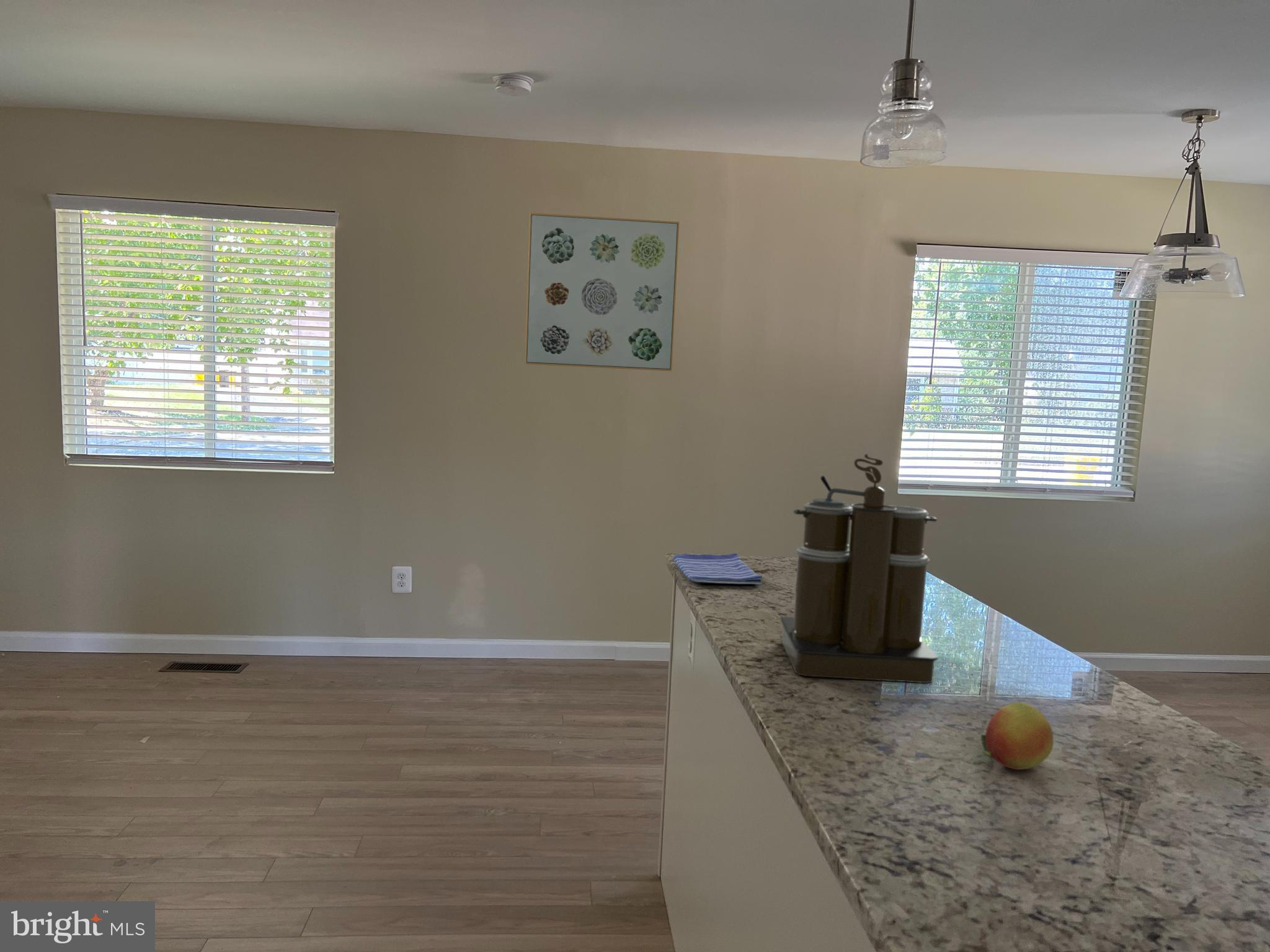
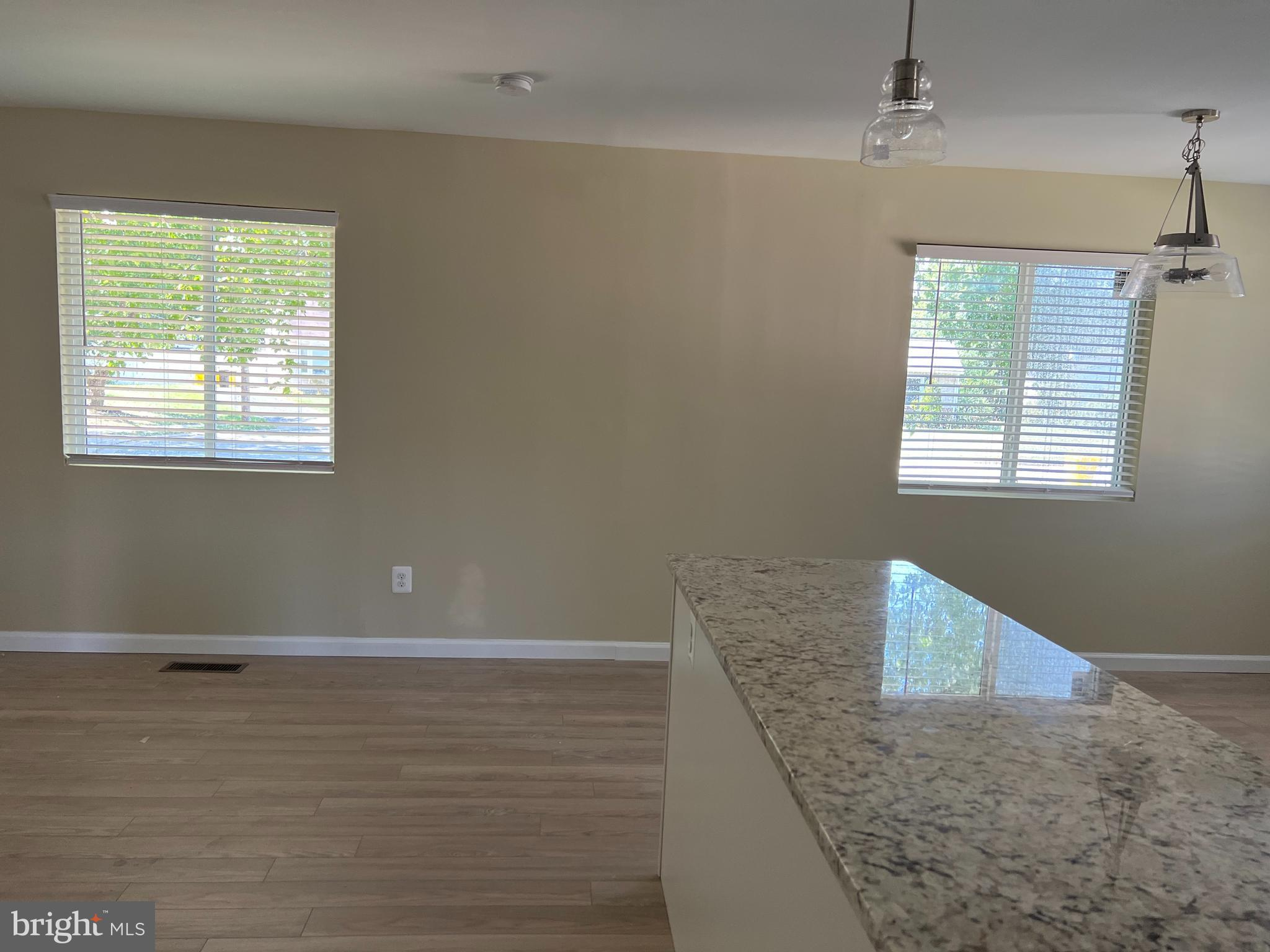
- wall art (602, 293)
- dish towel (716, 567)
- coffee maker (860, 557)
- fruit (1018, 734)
